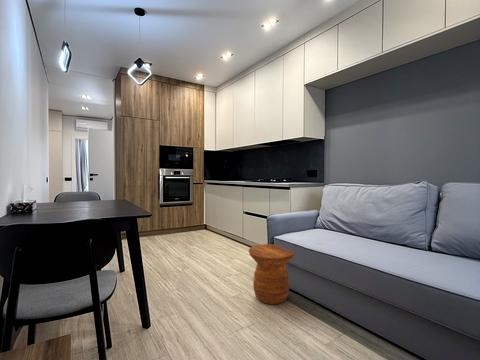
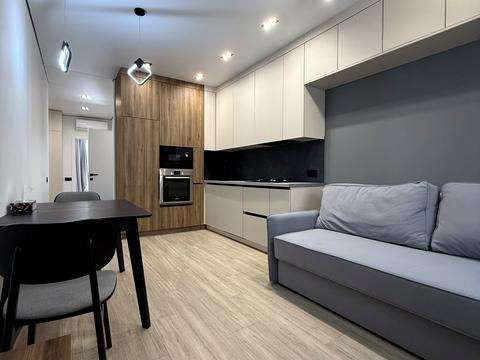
- side table (271, 273)
